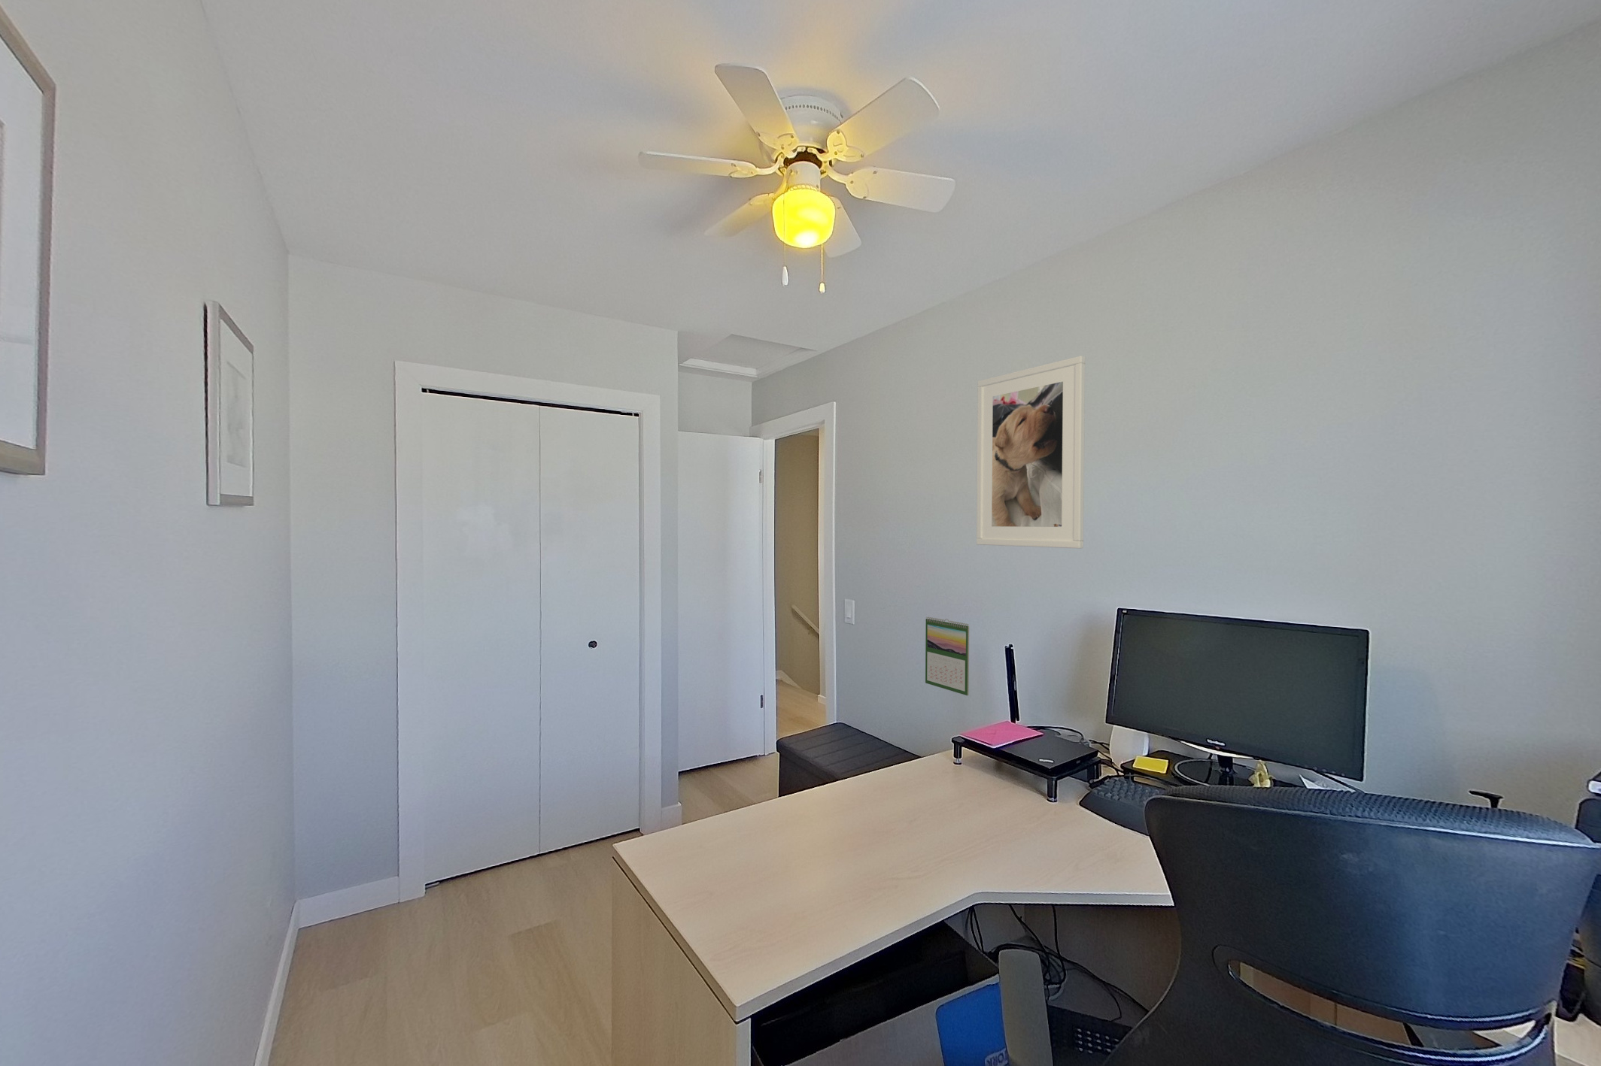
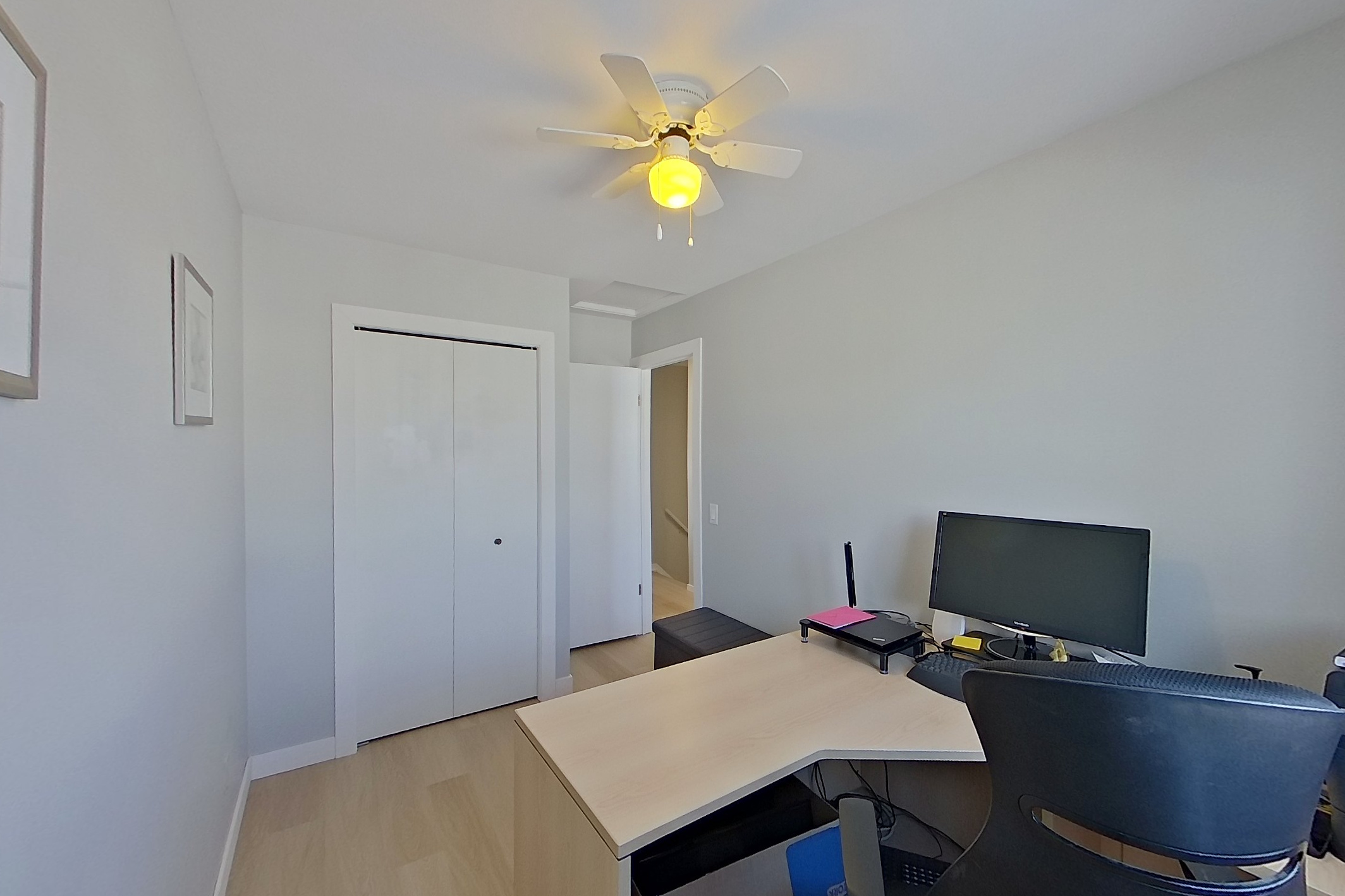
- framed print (1026, 458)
- calendar (946, 653)
